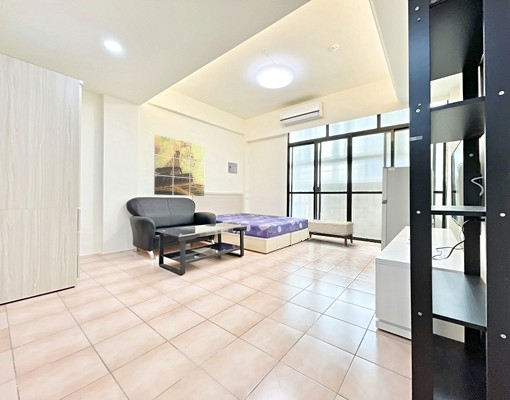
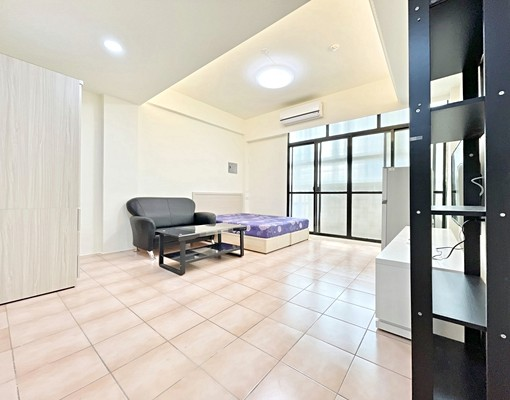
- wall art (181, 168)
- bench (326, 231)
